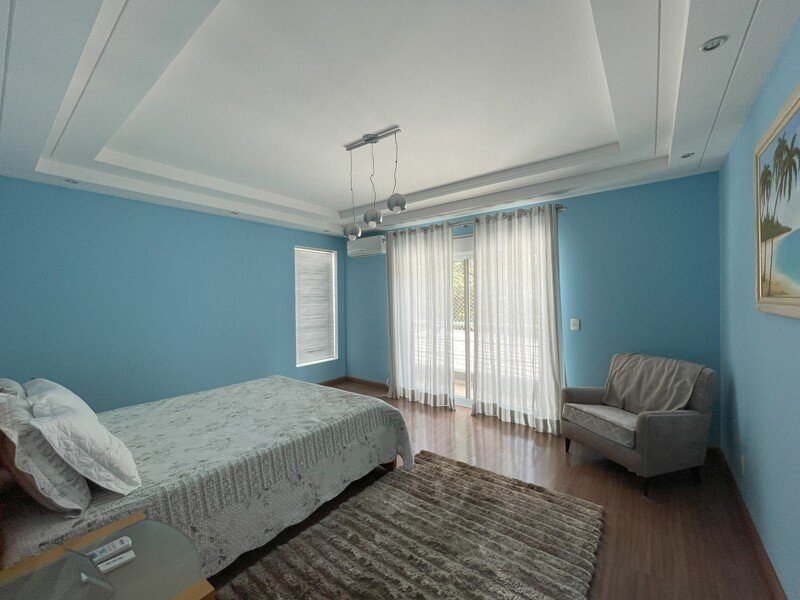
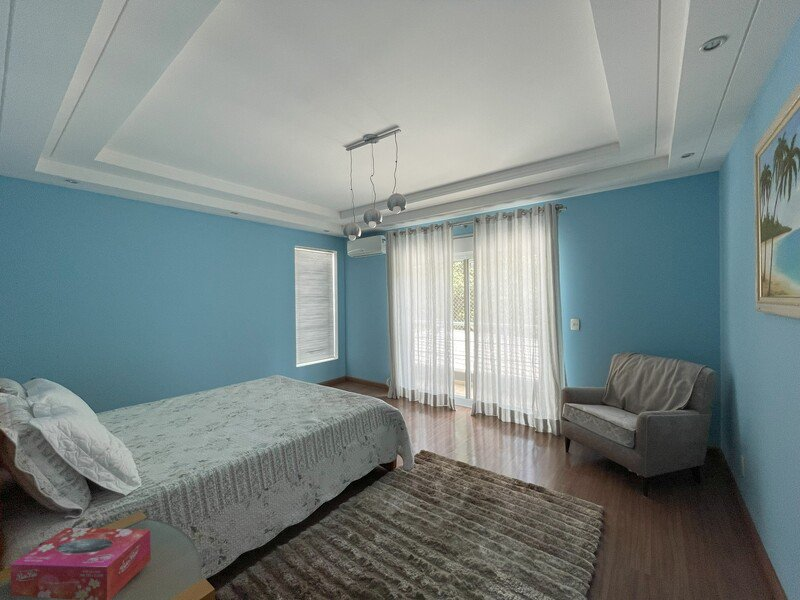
+ tissue box (85, 562)
